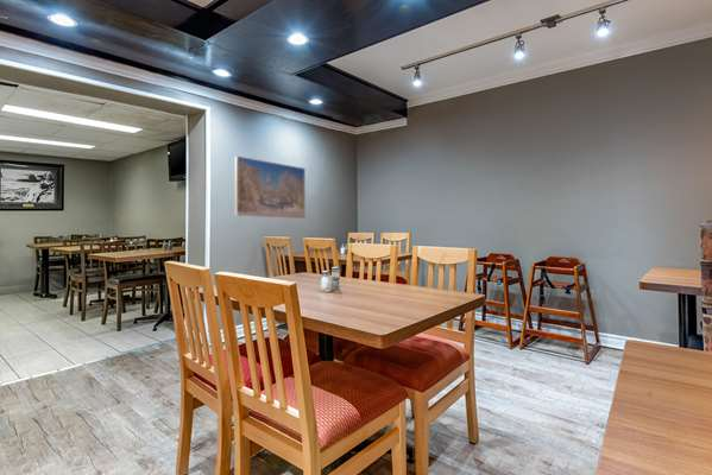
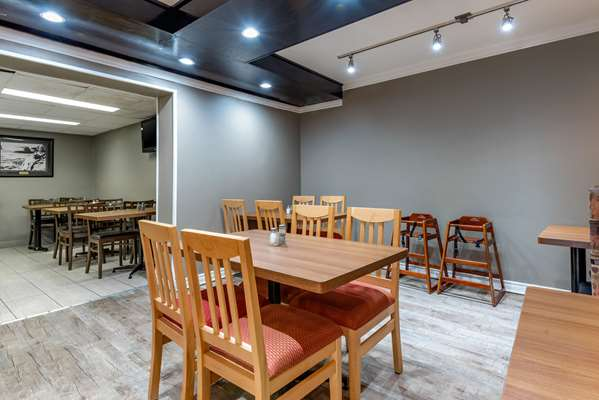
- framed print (272, 190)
